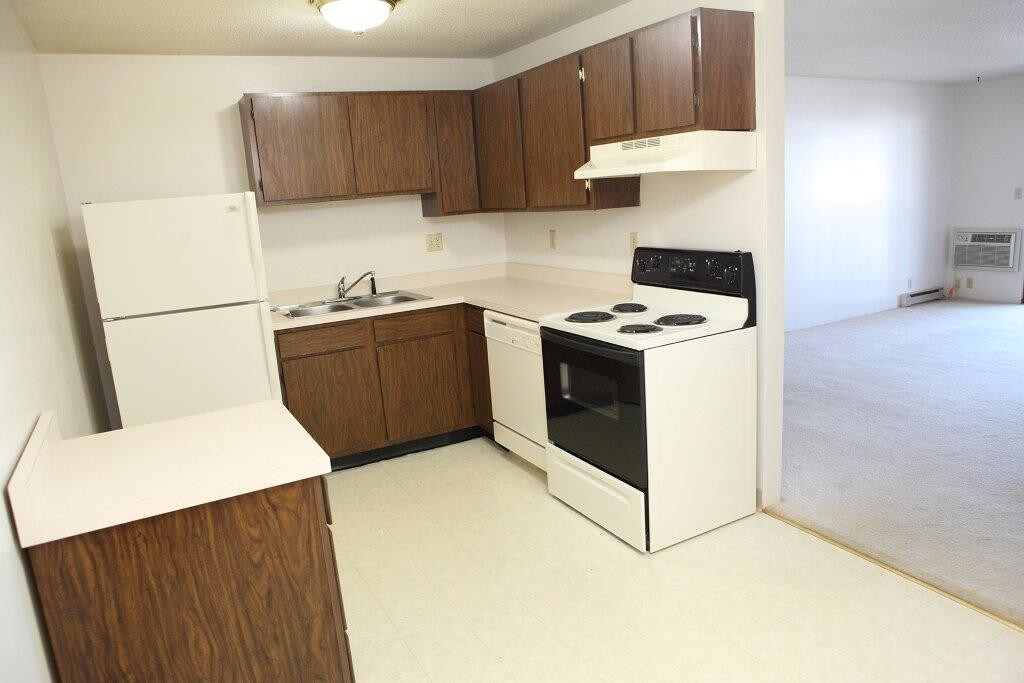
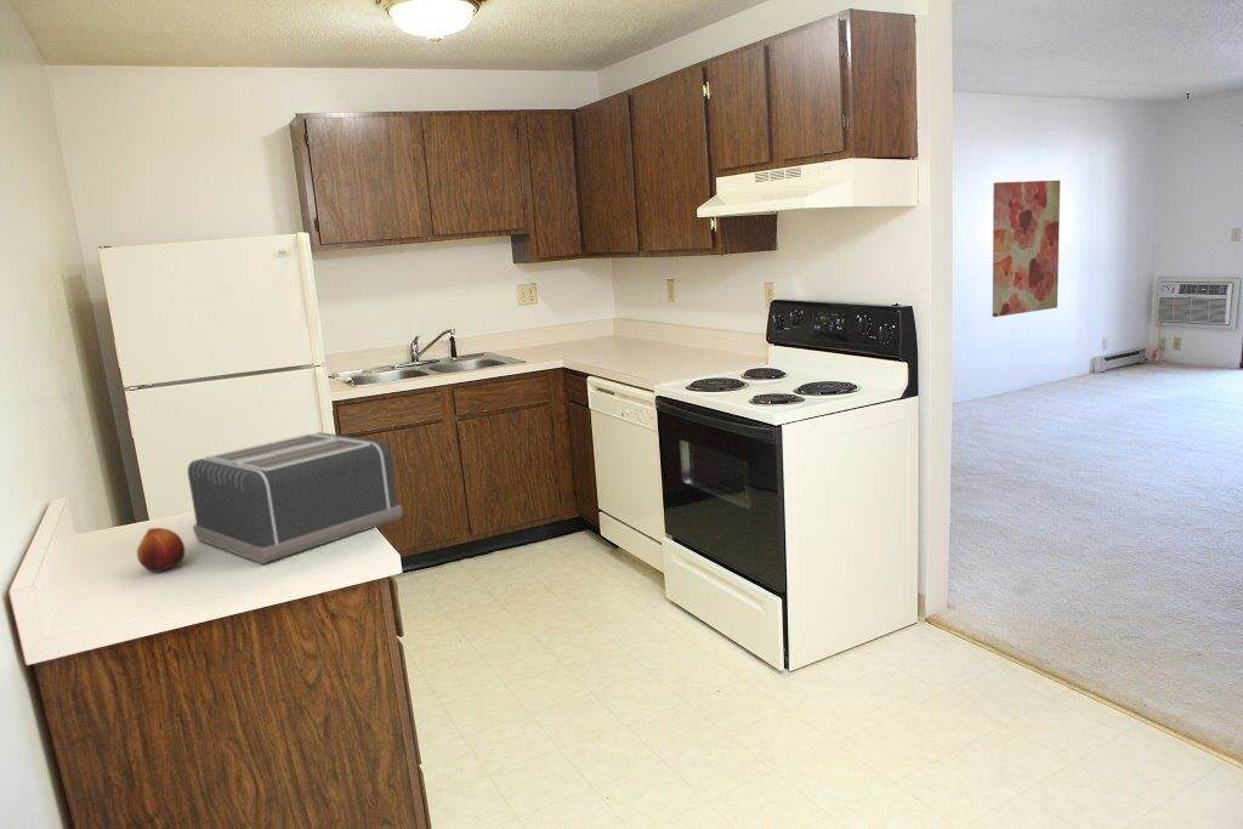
+ fruit (160, 547)
+ toaster (303, 487)
+ wall art (1026, 248)
